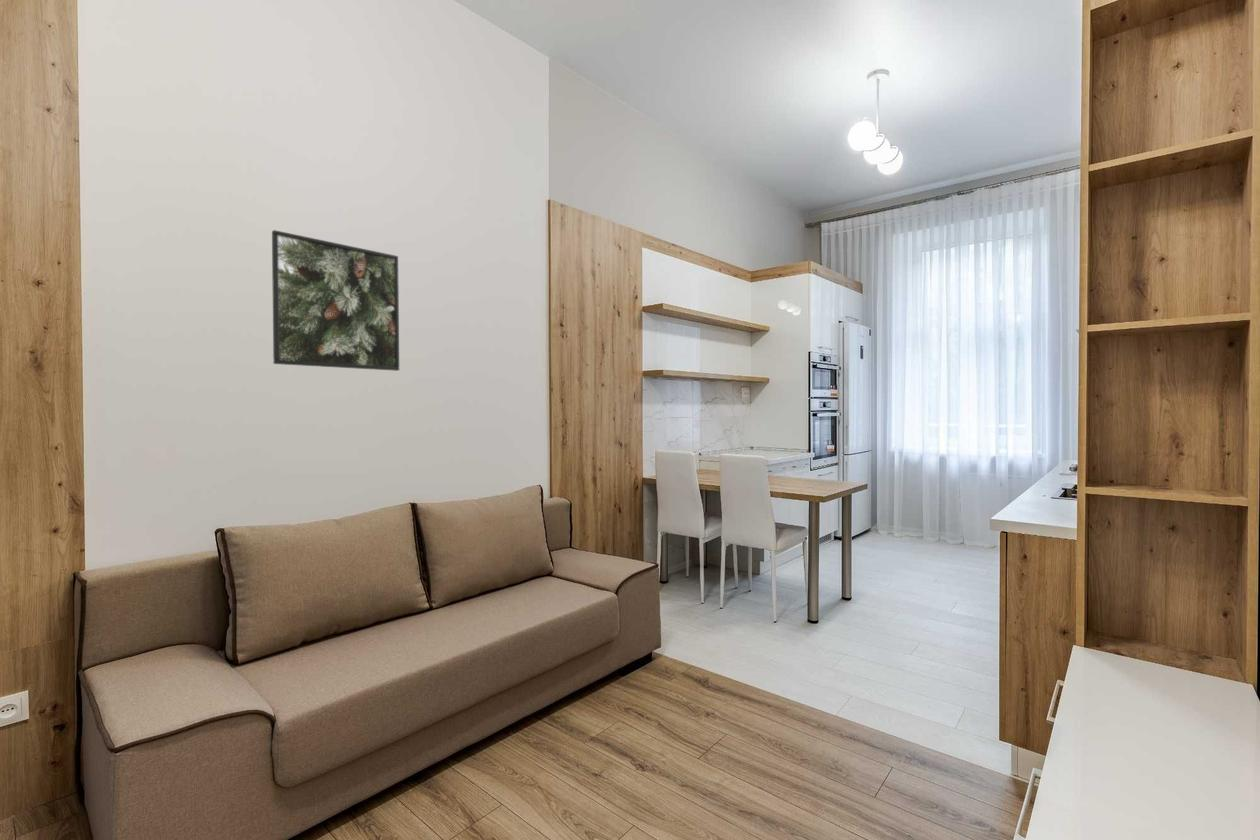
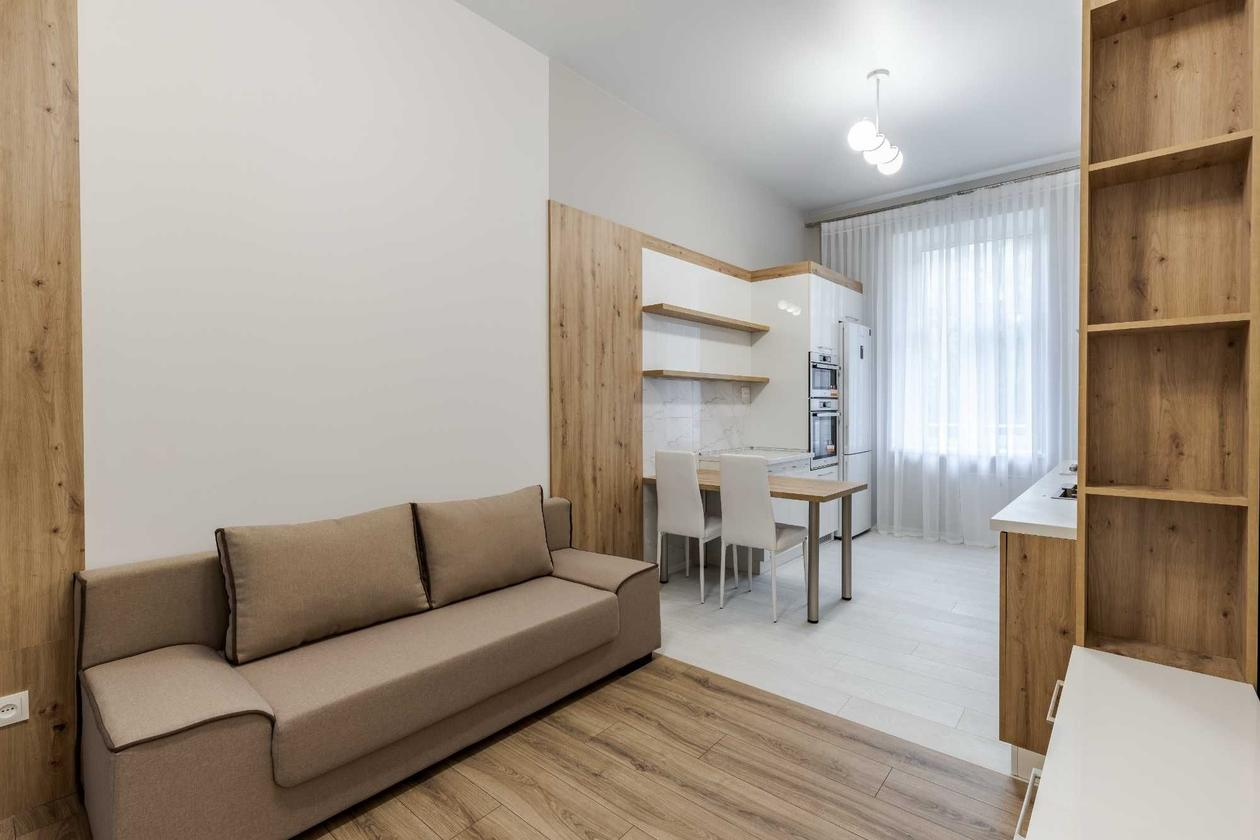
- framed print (340, 306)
